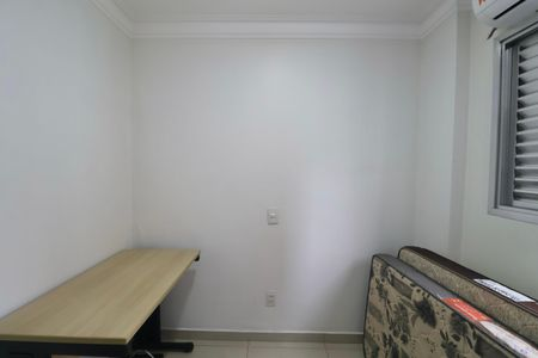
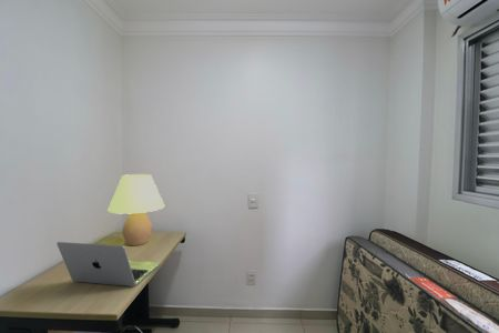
+ table lamp (136, 209)
+ laptop (114, 254)
